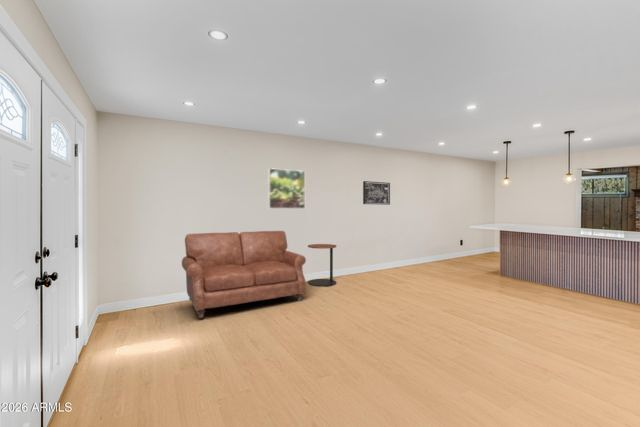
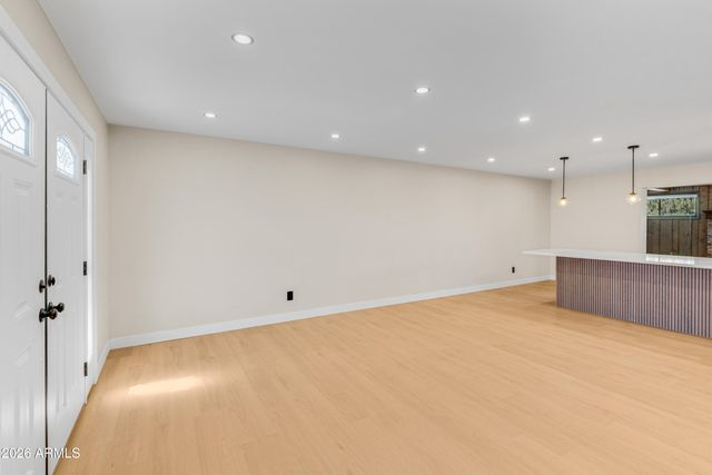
- side table (330, 264)
- sofa (245, 267)
- wall art (376, 193)
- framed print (287, 189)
